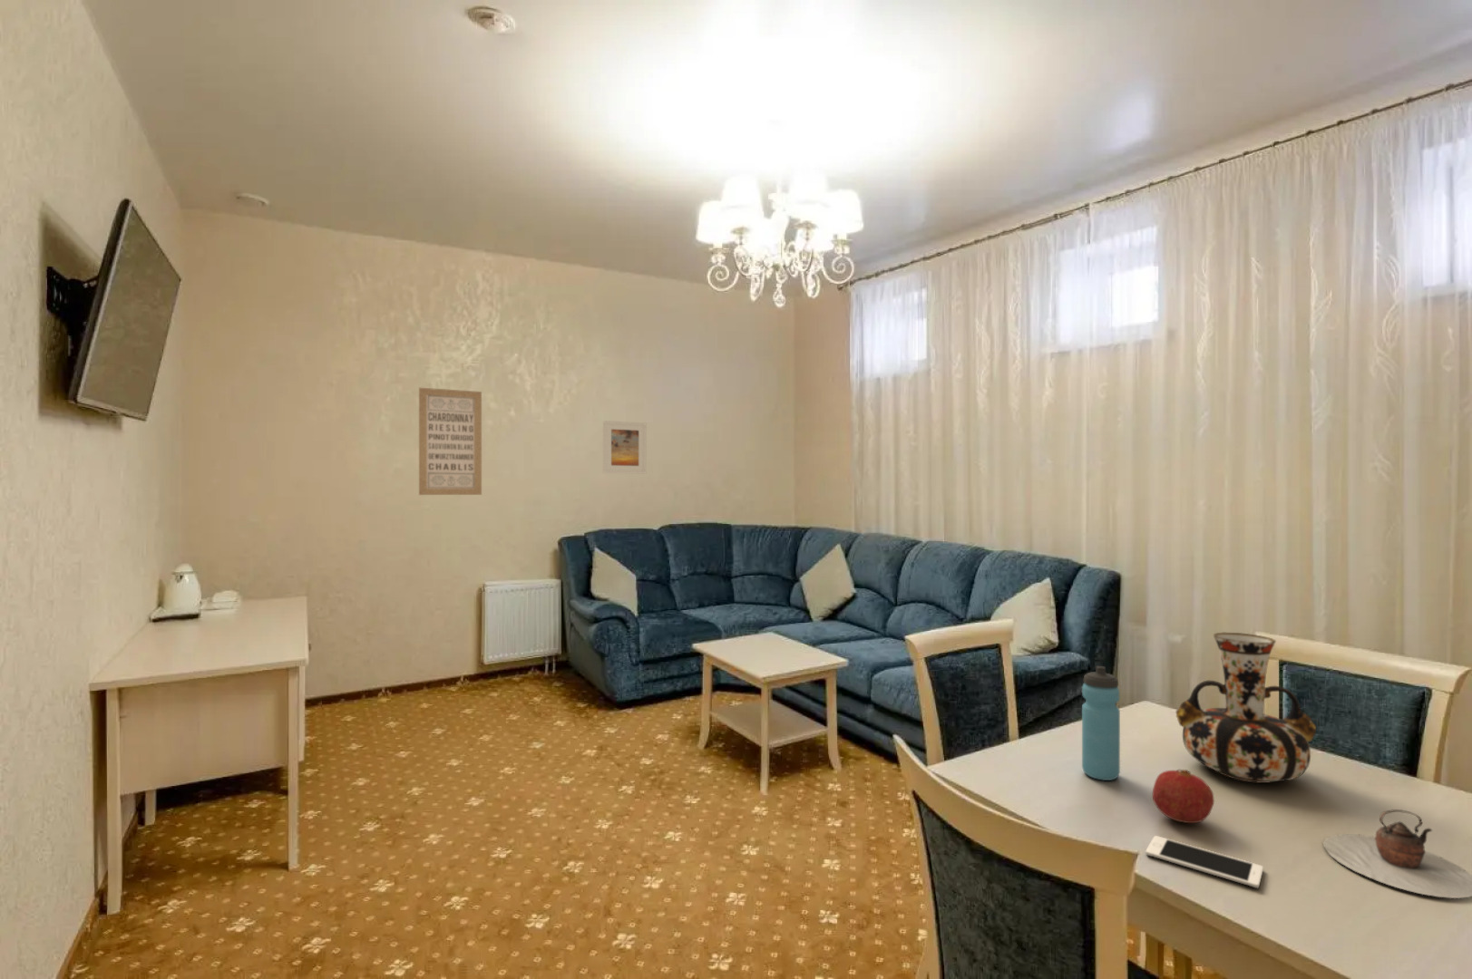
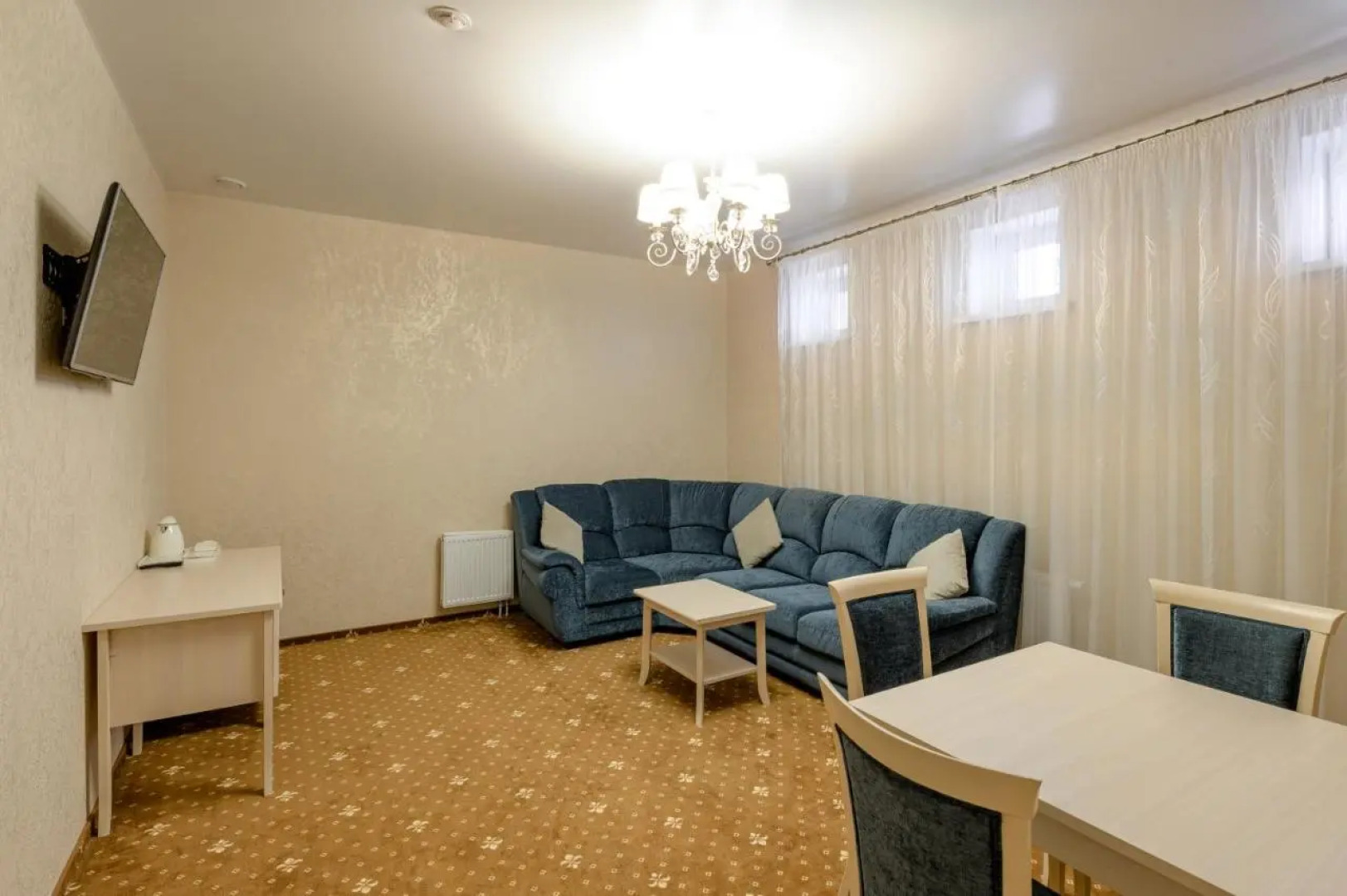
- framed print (624, 447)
- water bottle (1100, 721)
- wall art (450, 441)
- vase (1244, 705)
- fruit (1181, 794)
- cell phone (1203, 860)
- teapot (1397, 838)
